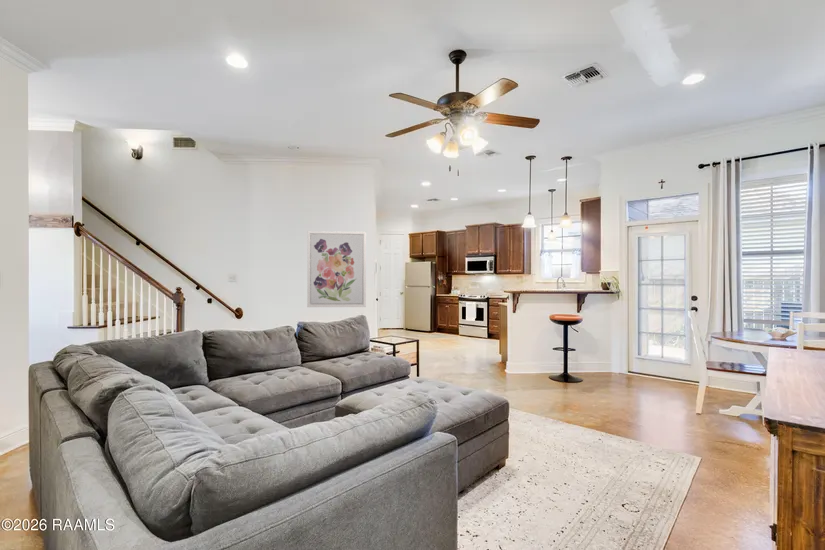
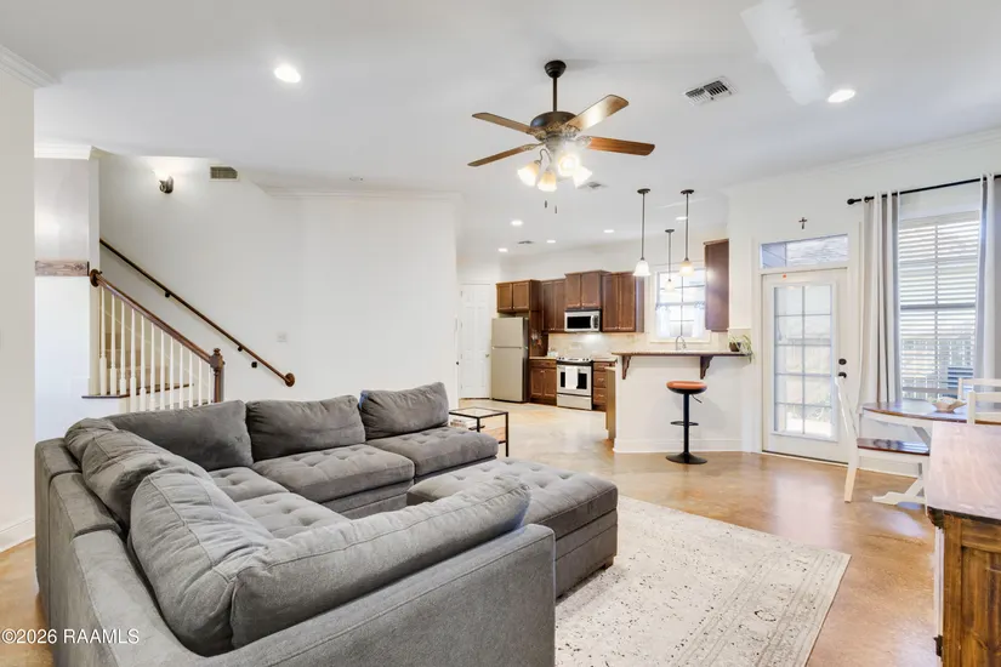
- wall art (336, 269)
